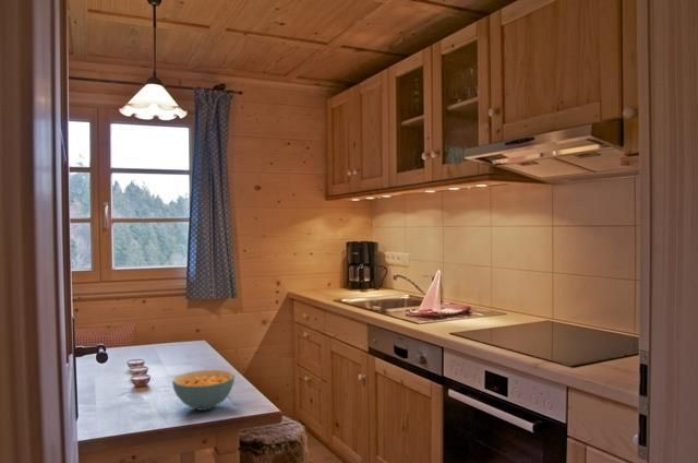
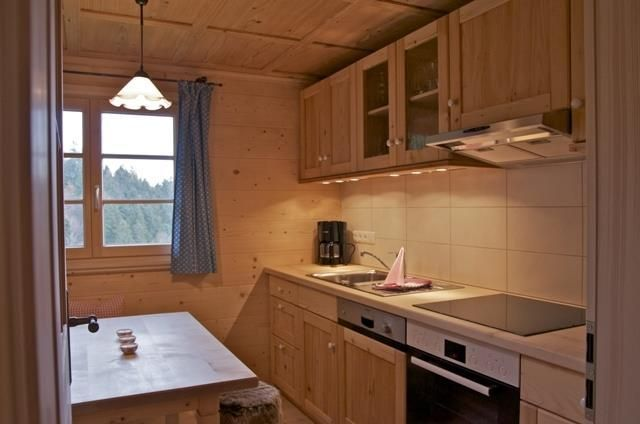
- cereal bowl (204, 392)
